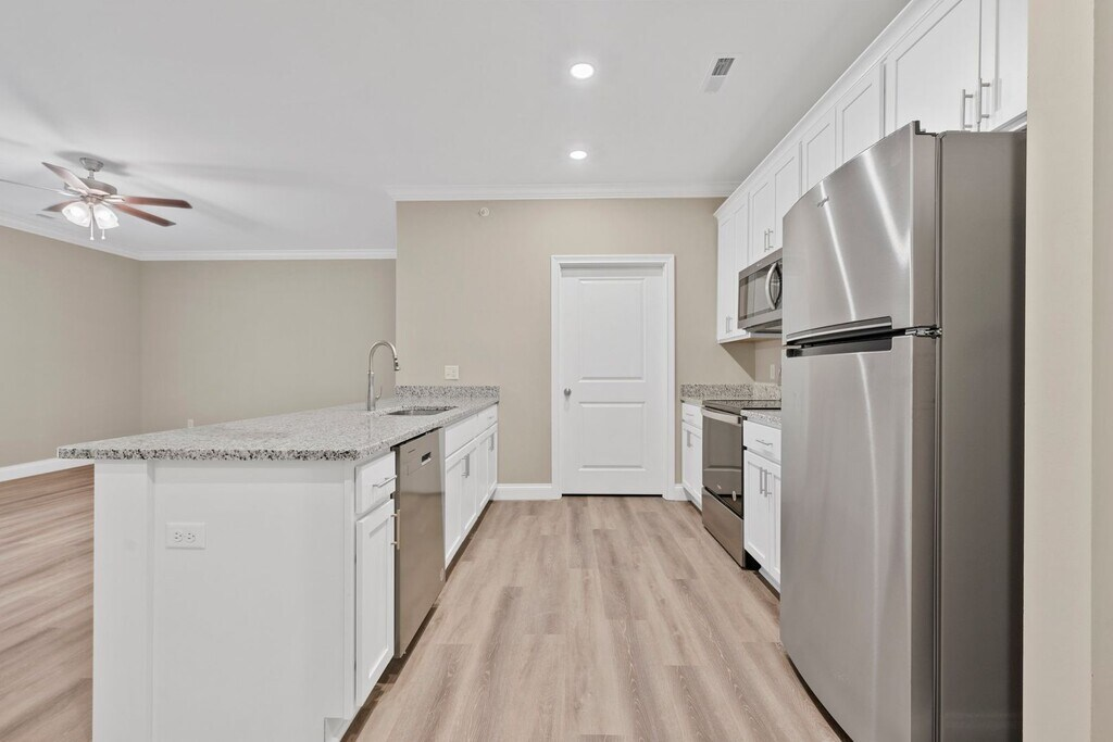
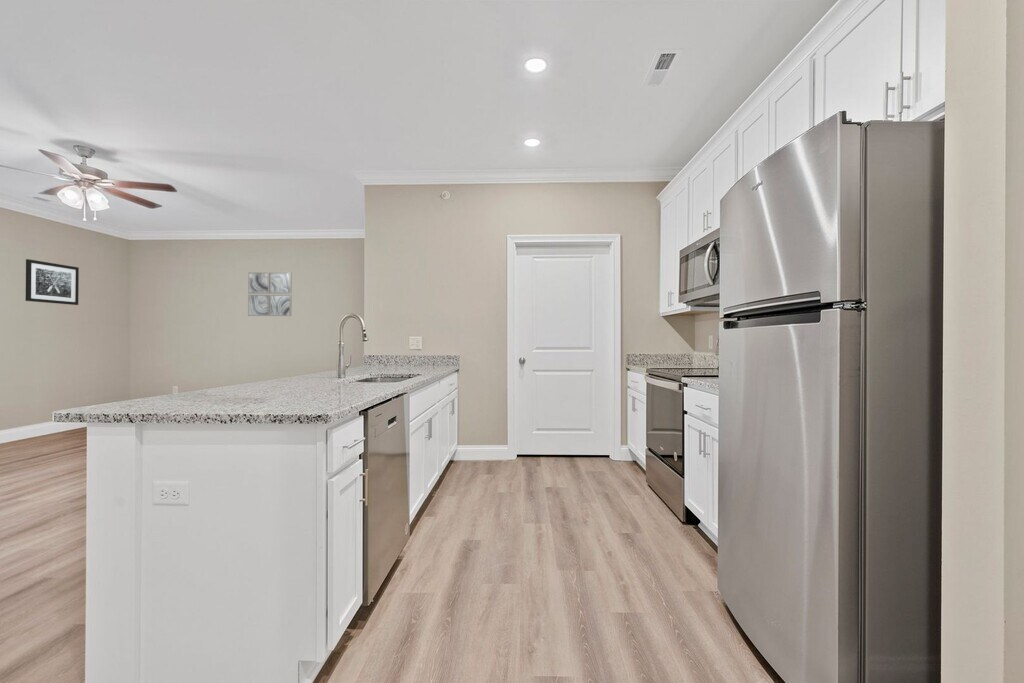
+ wall art (269, 293)
+ wall art (53, 283)
